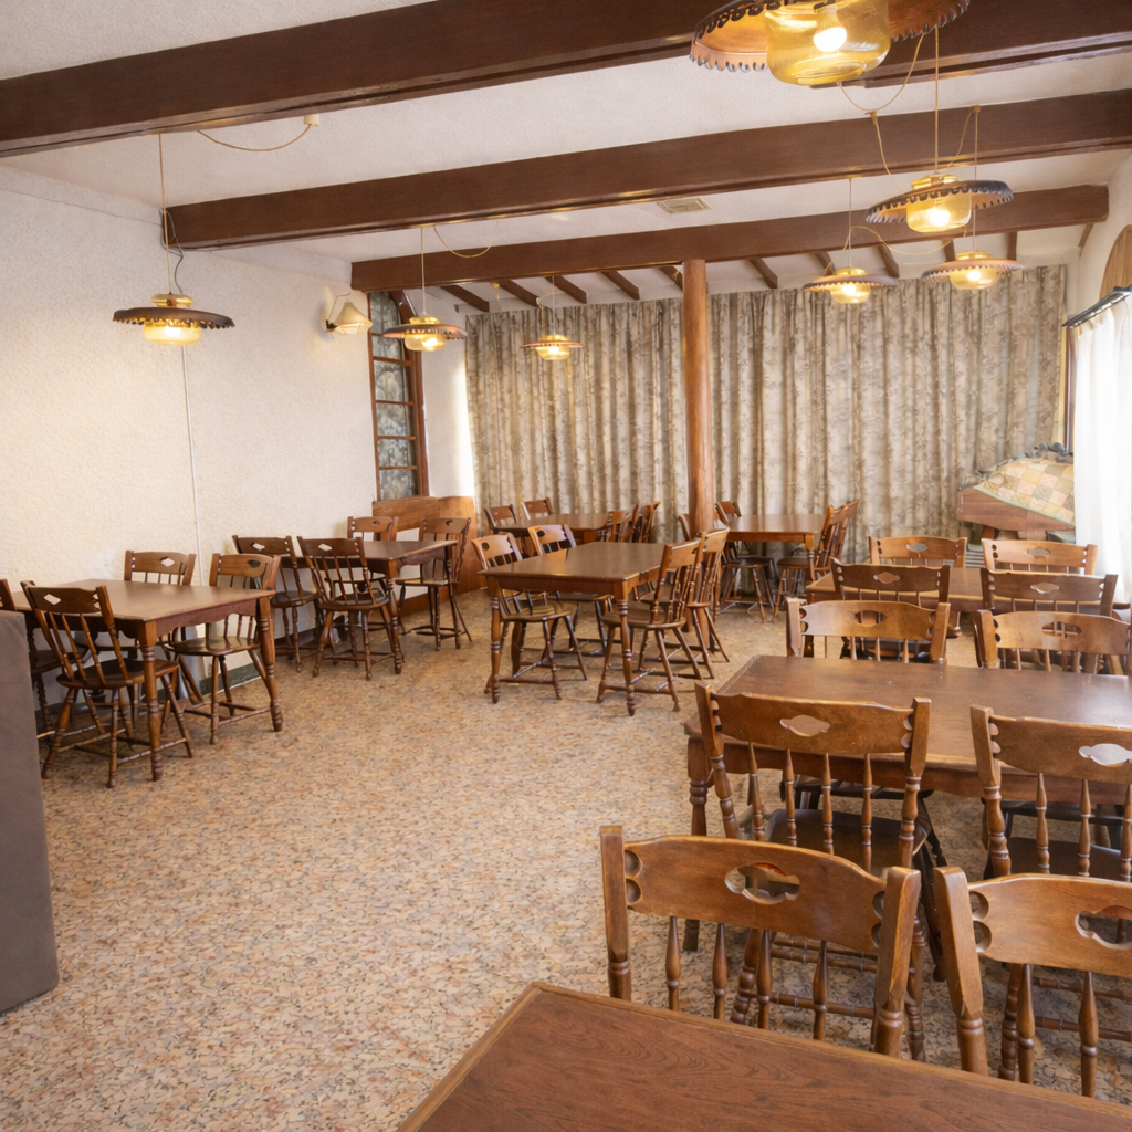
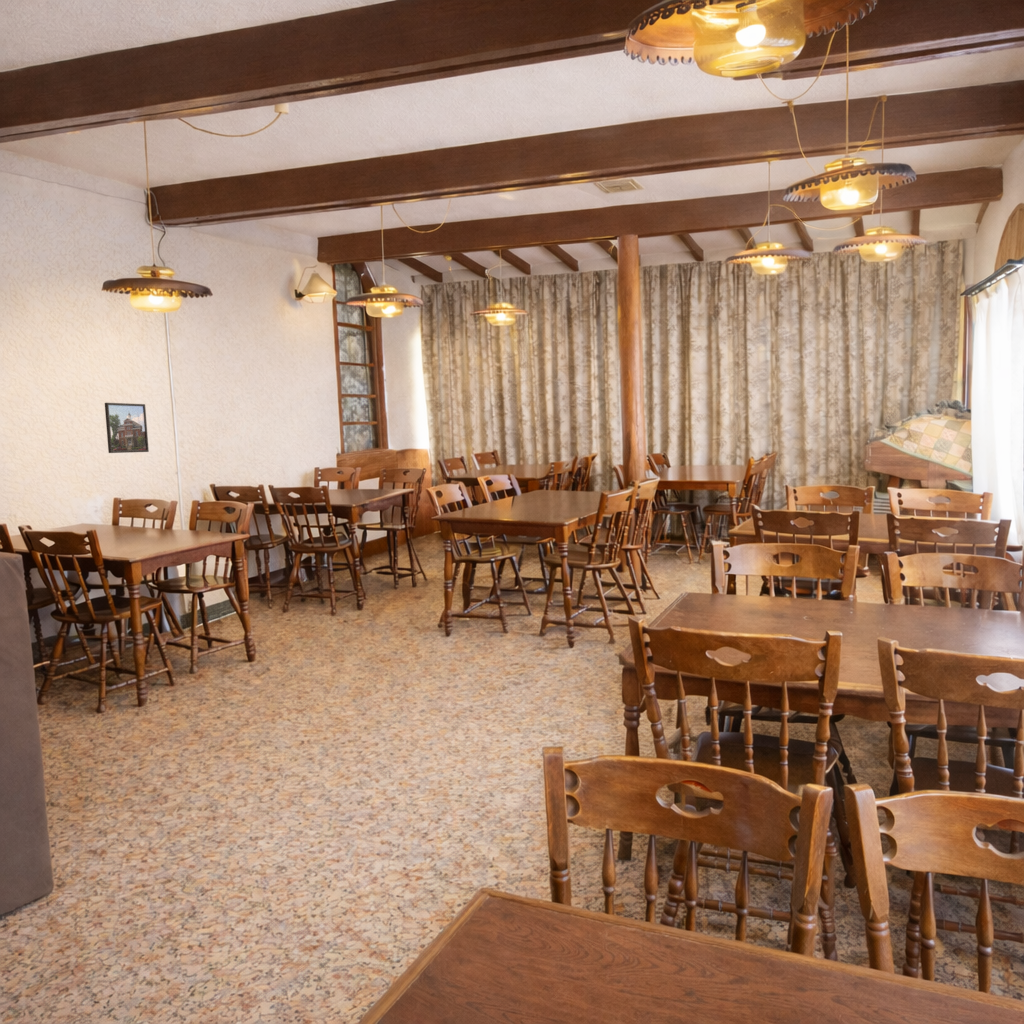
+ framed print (127, 428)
